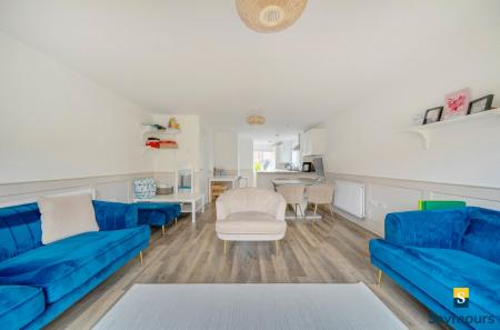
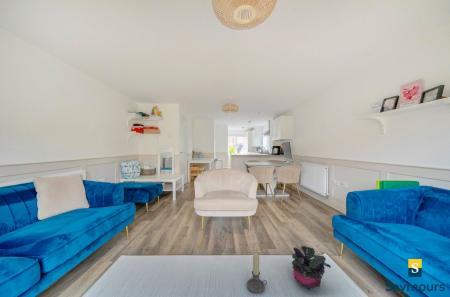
+ potted plant (307, 263)
+ candle holder (257, 270)
